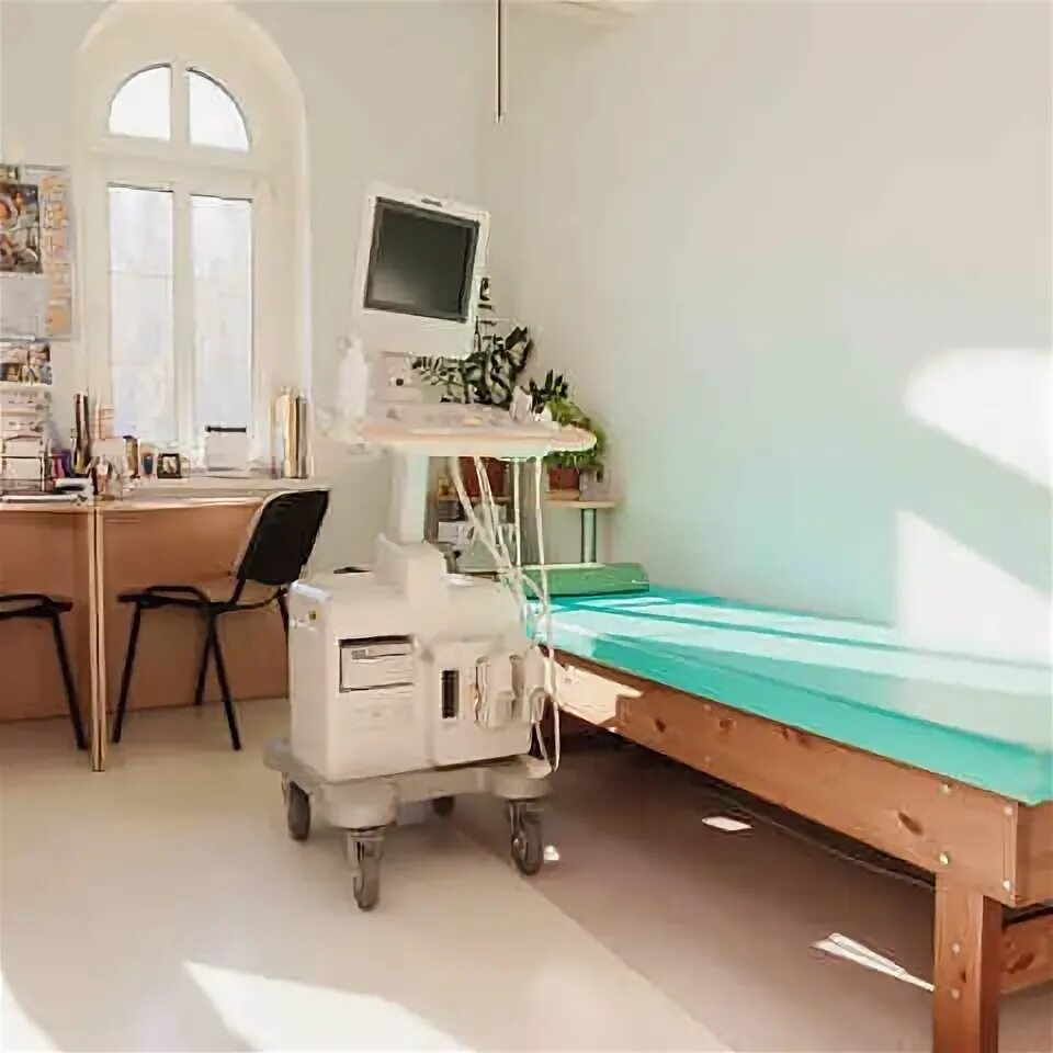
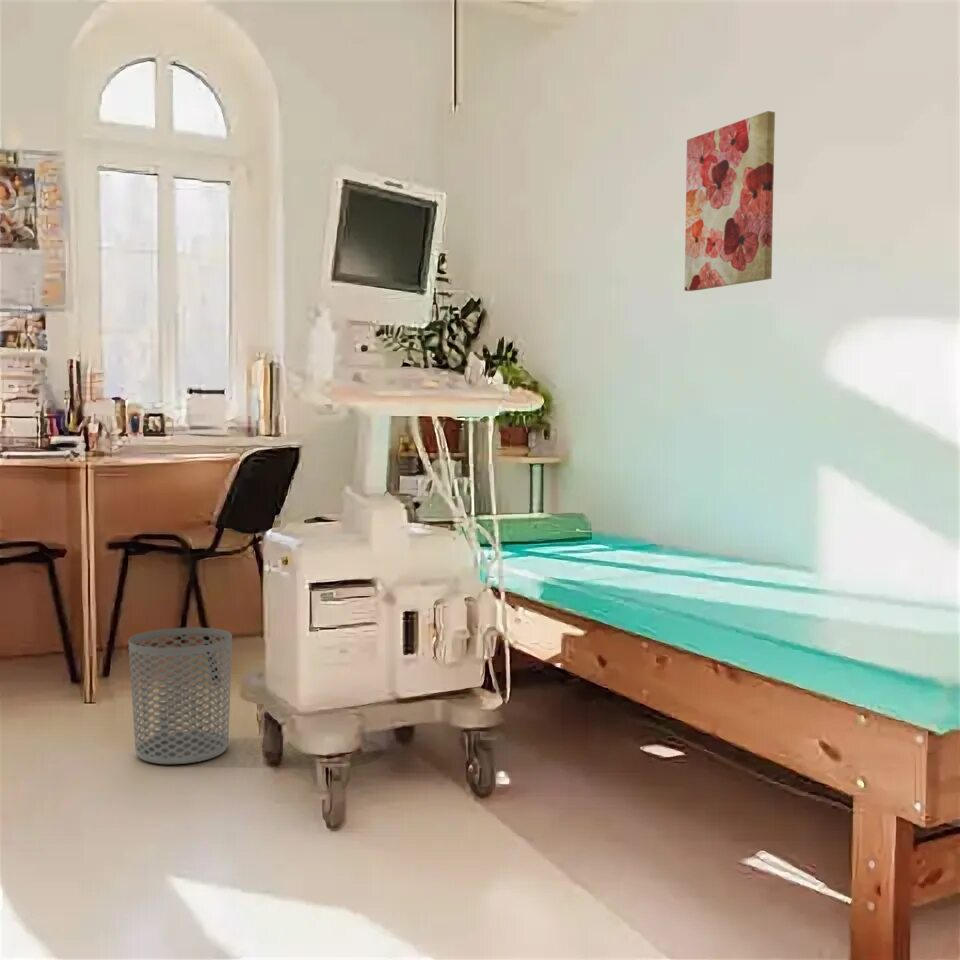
+ waste bin (181, 695)
+ wall art (727, 206)
